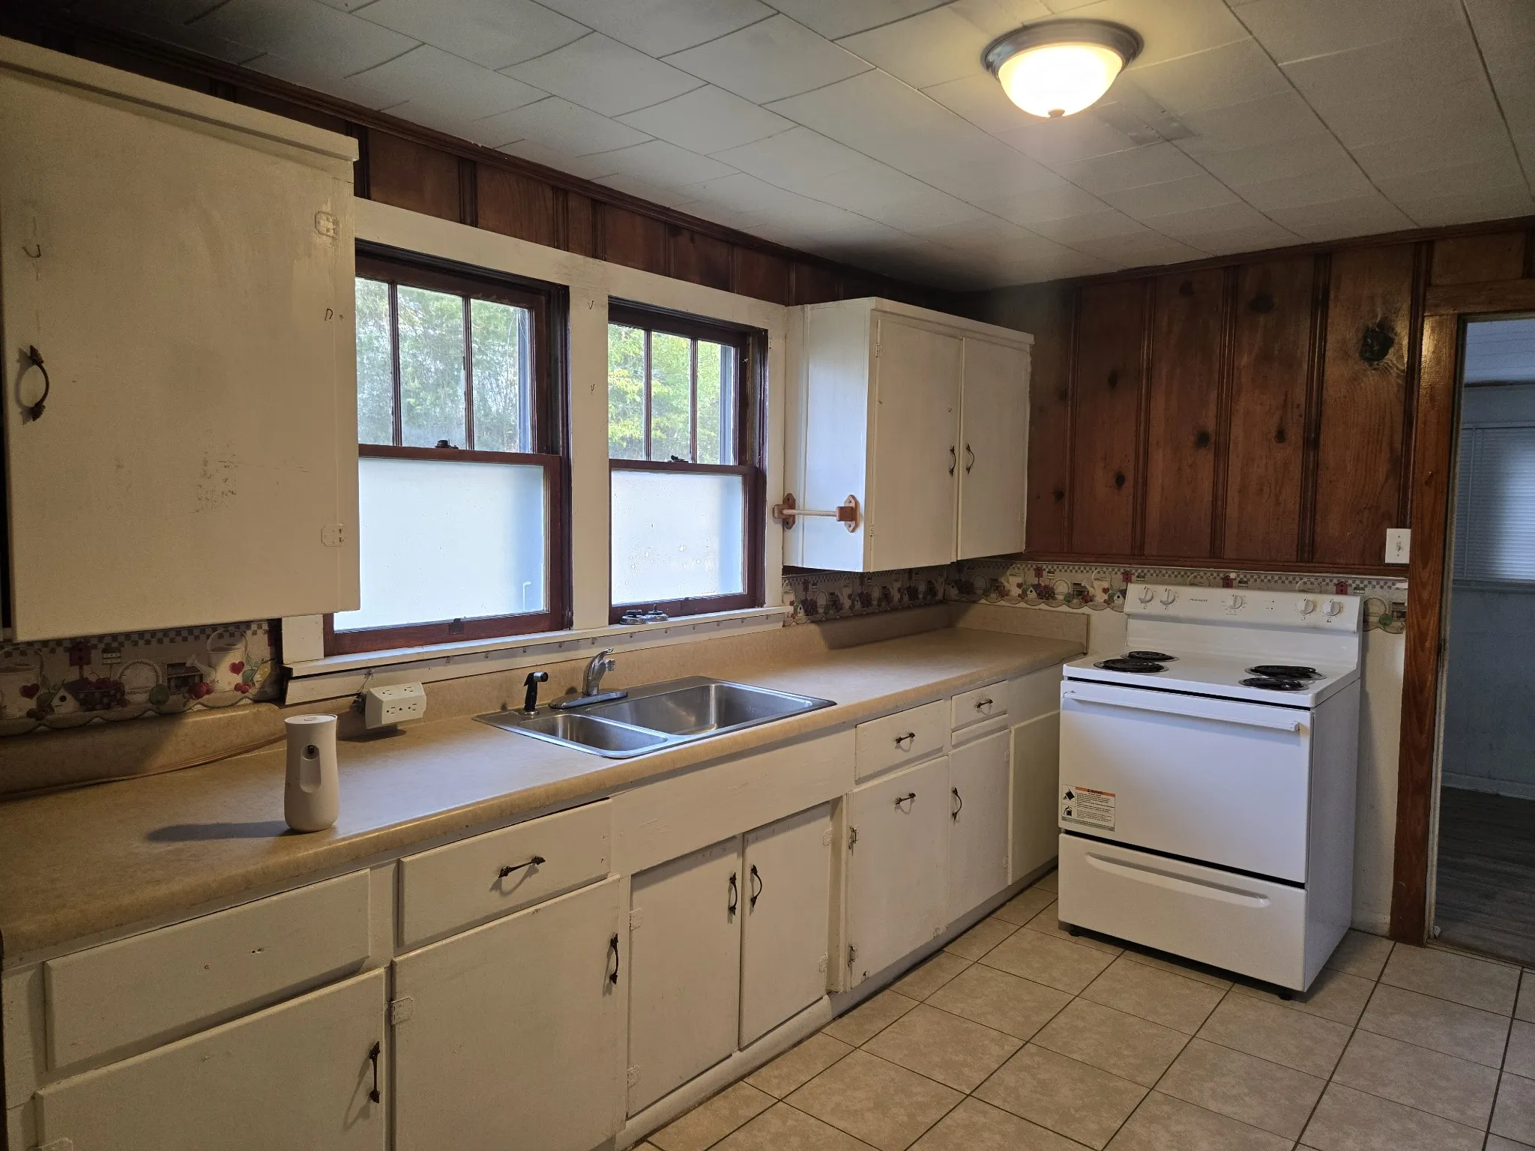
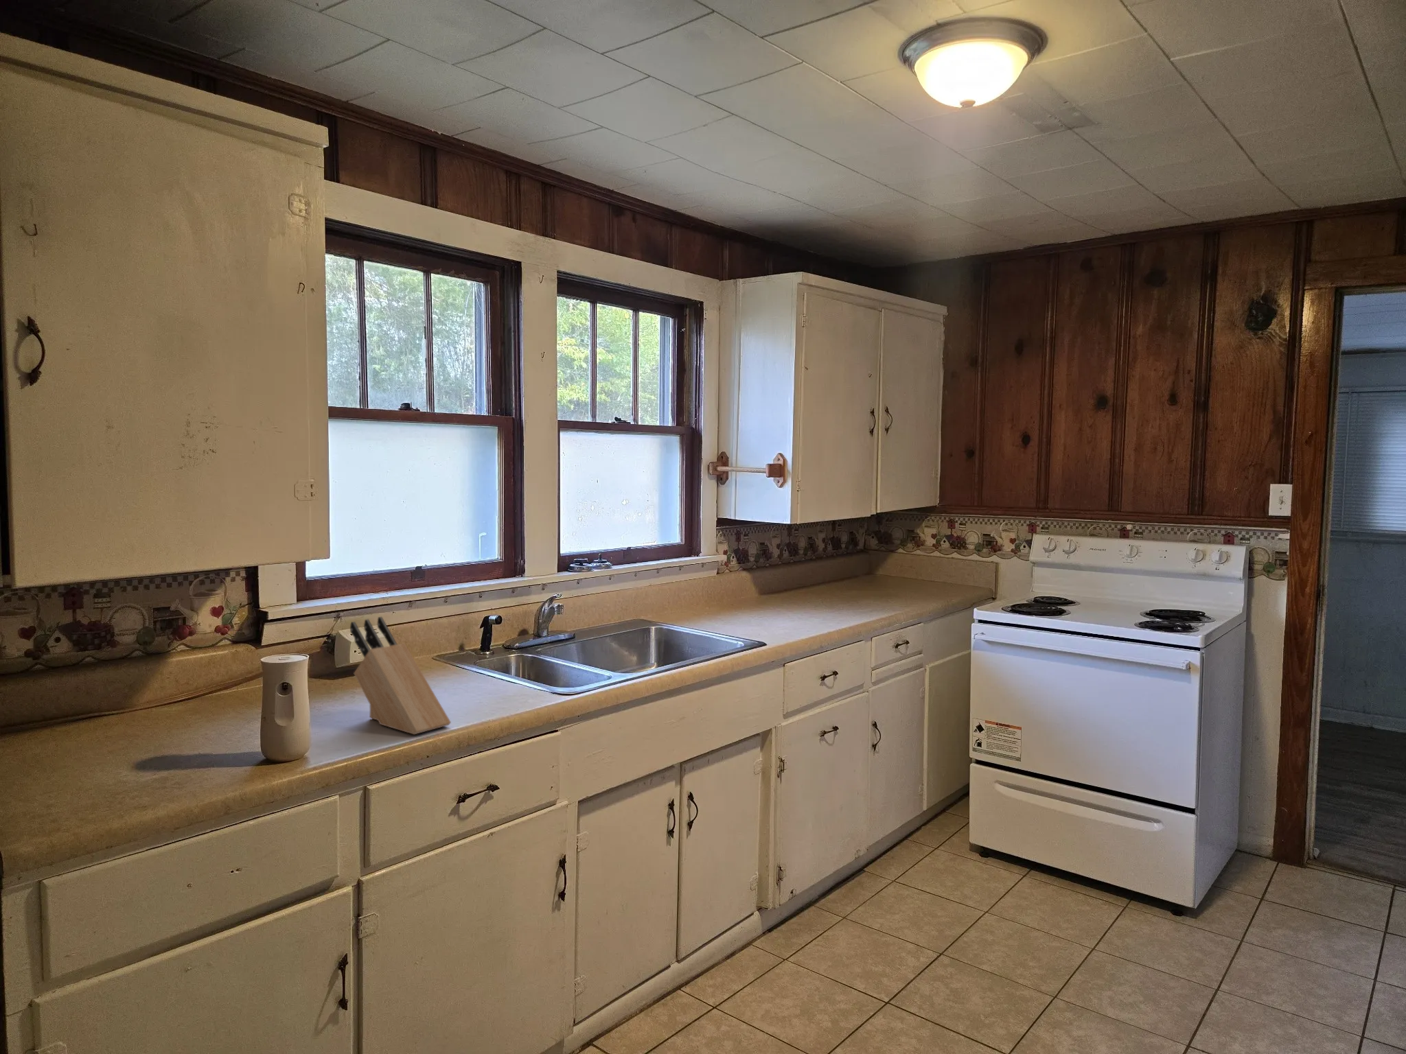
+ knife block (395, 672)
